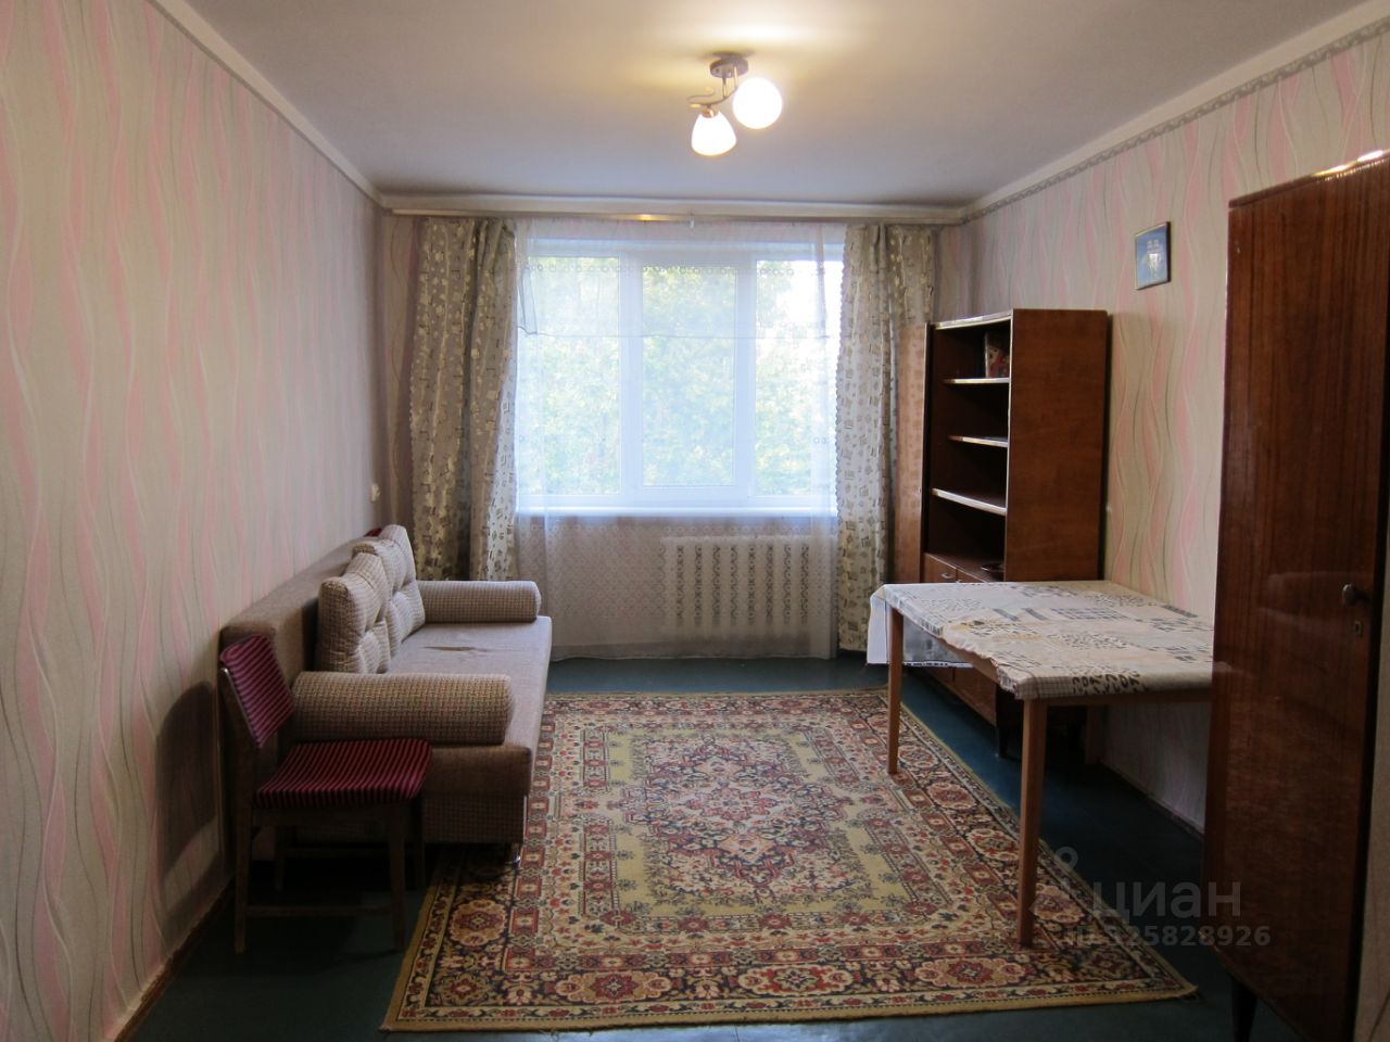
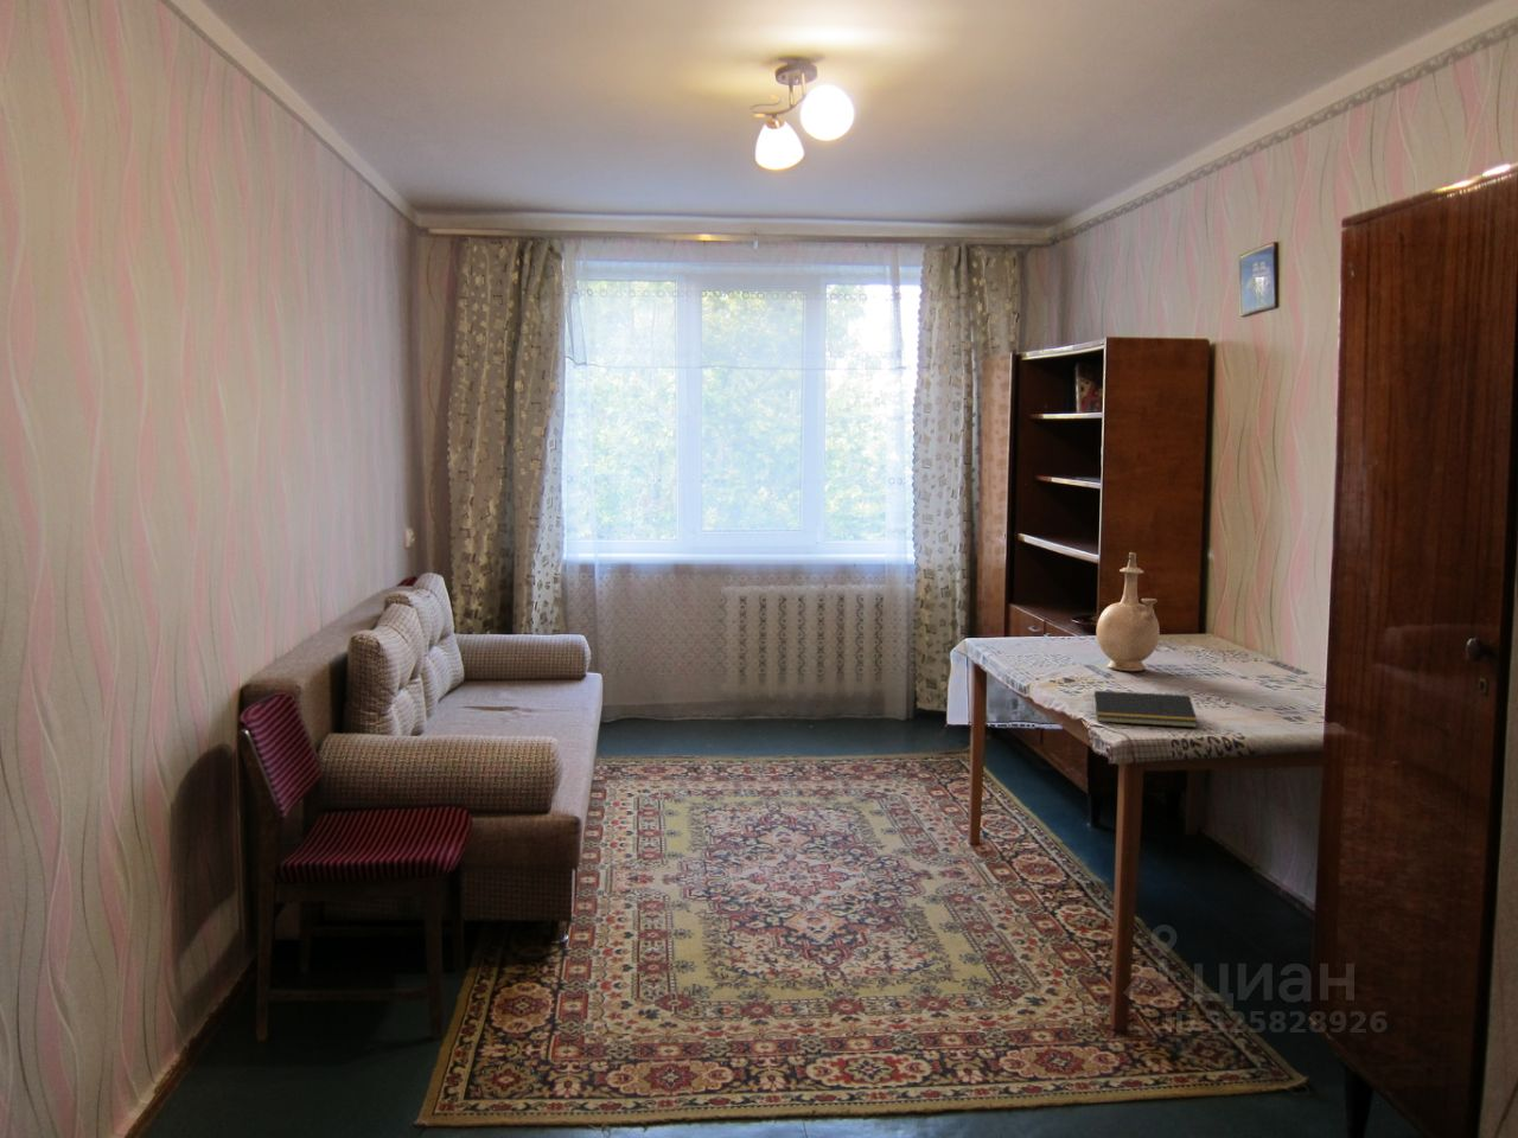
+ vase (1130, 611)
+ notepad (1143, 708)
